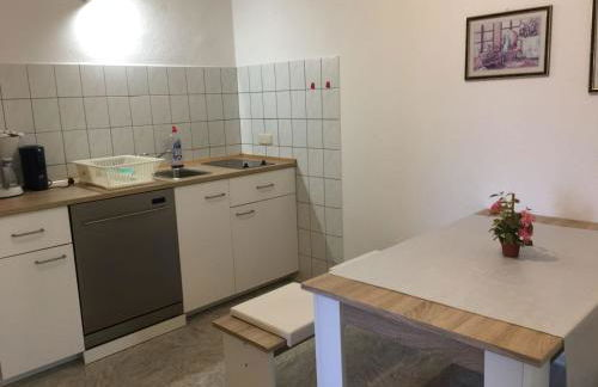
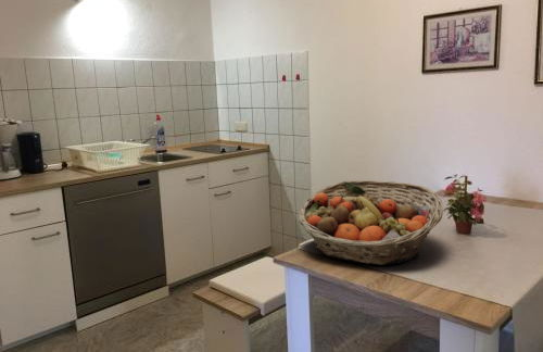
+ fruit basket (367, 218)
